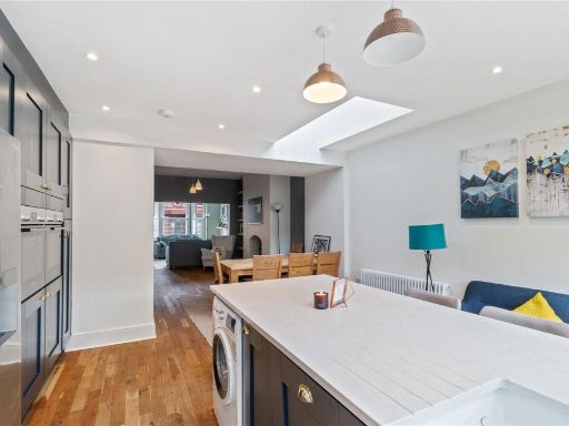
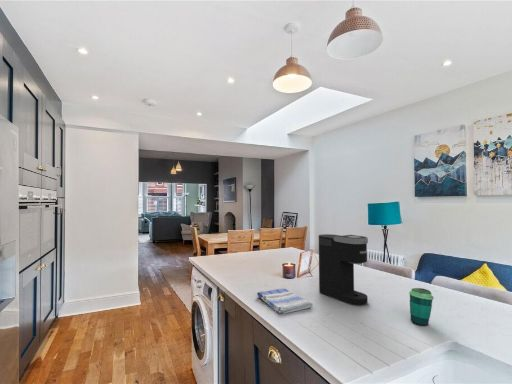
+ cup (421, 306)
+ dish towel (283, 299)
+ coffee maker (342, 265)
